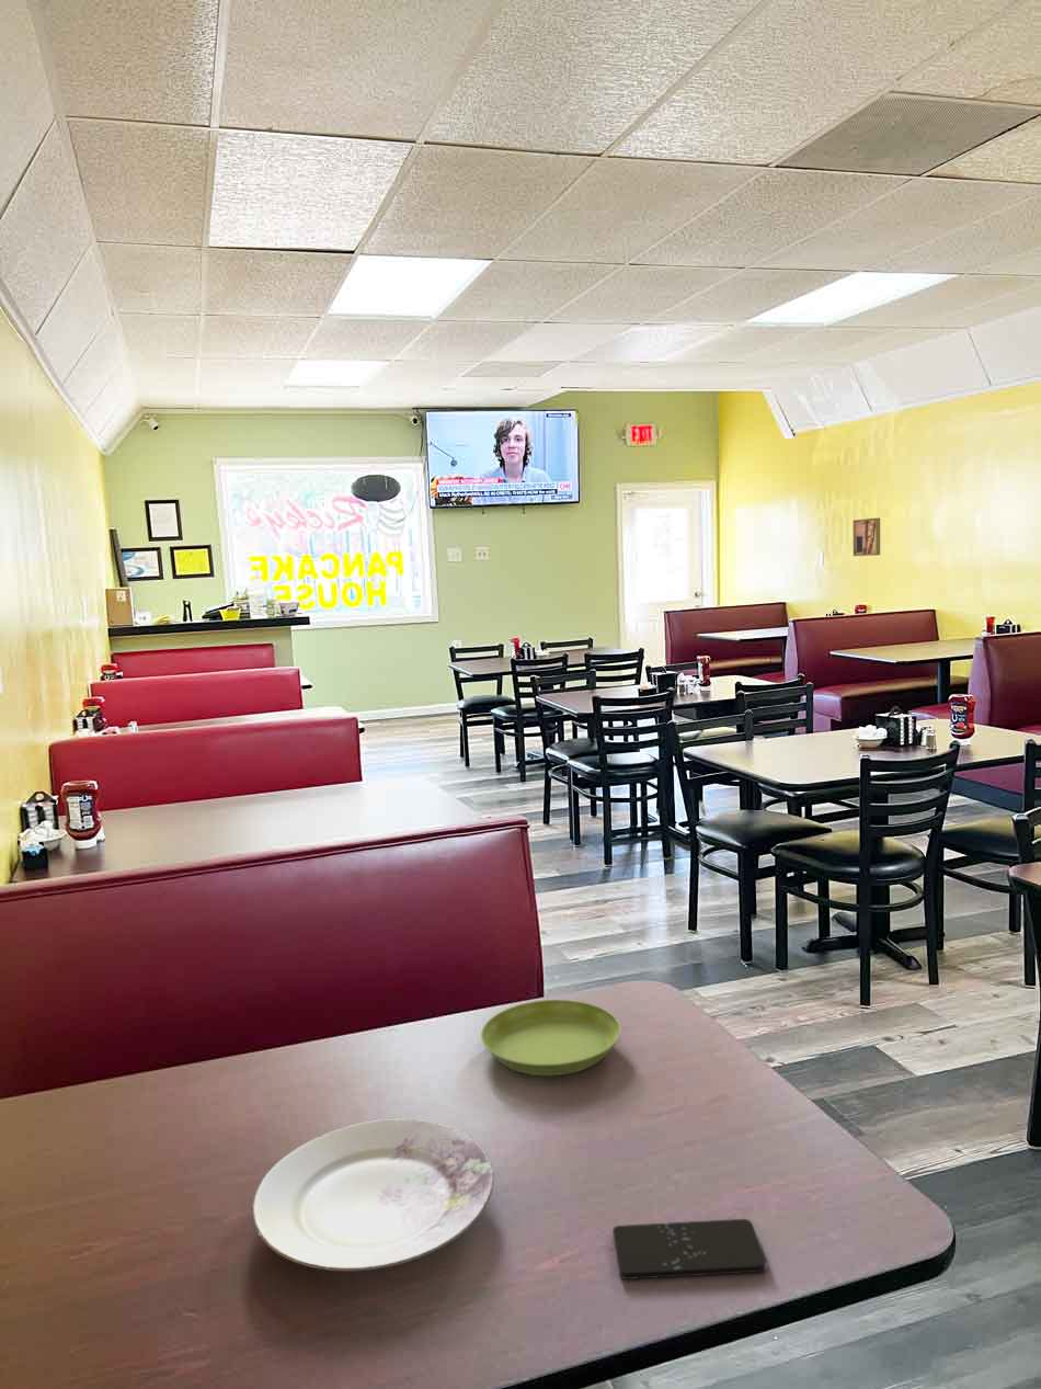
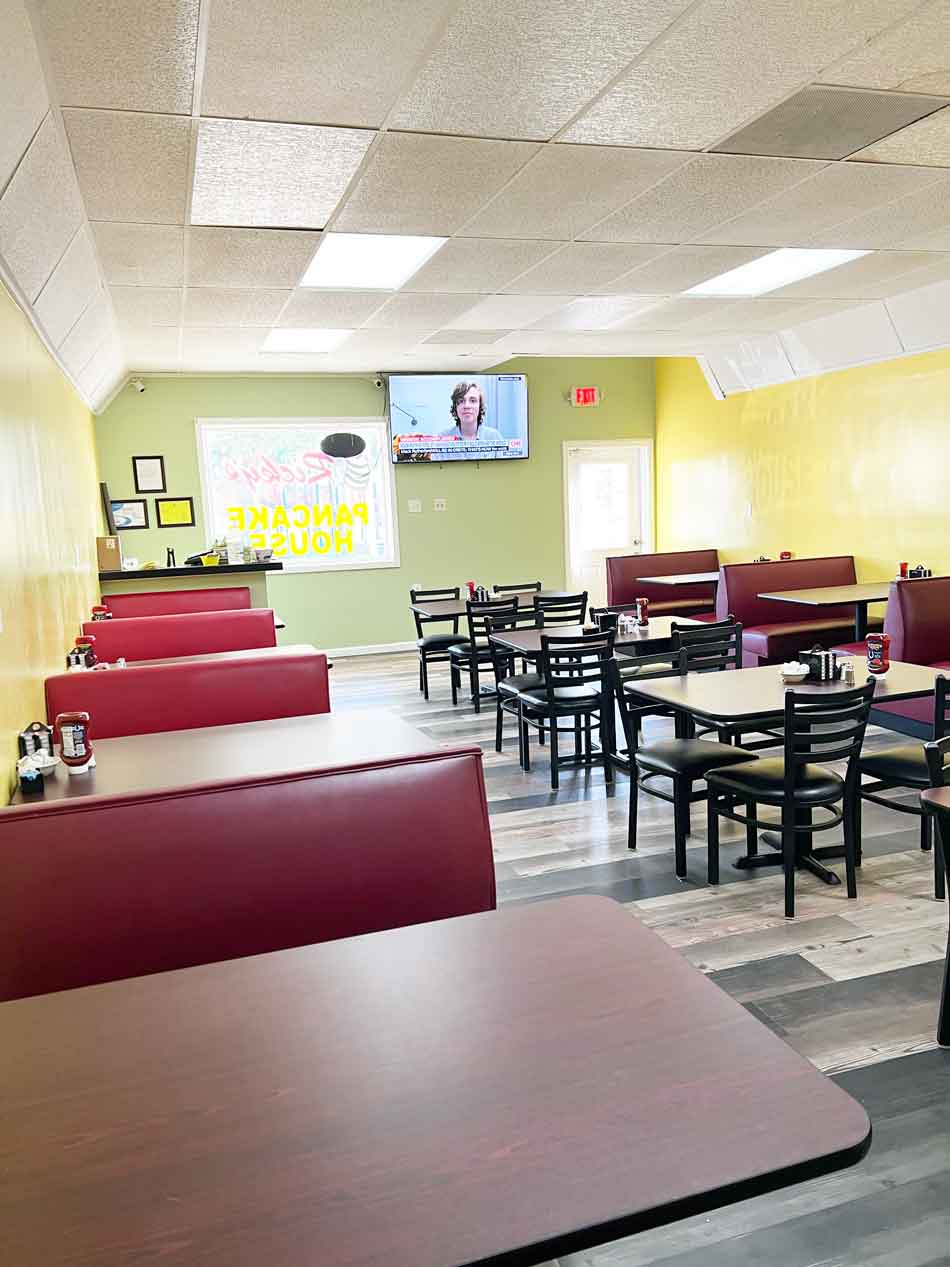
- smartphone (687, 1248)
- wall art (866, 537)
- plate (375, 1196)
- saucer (550, 1039)
